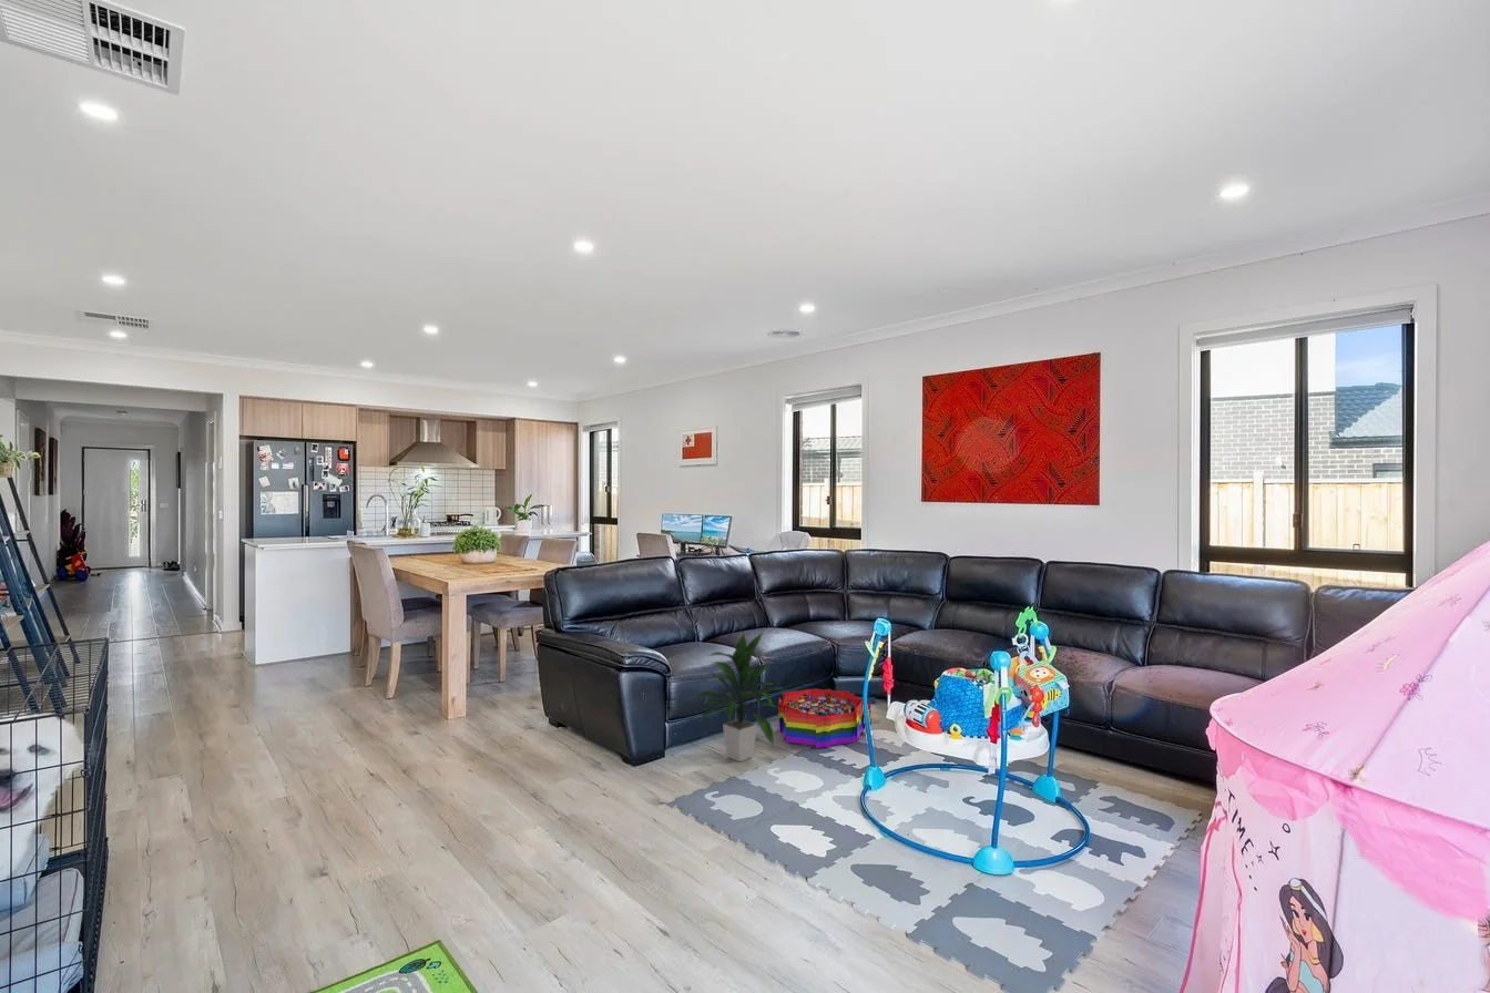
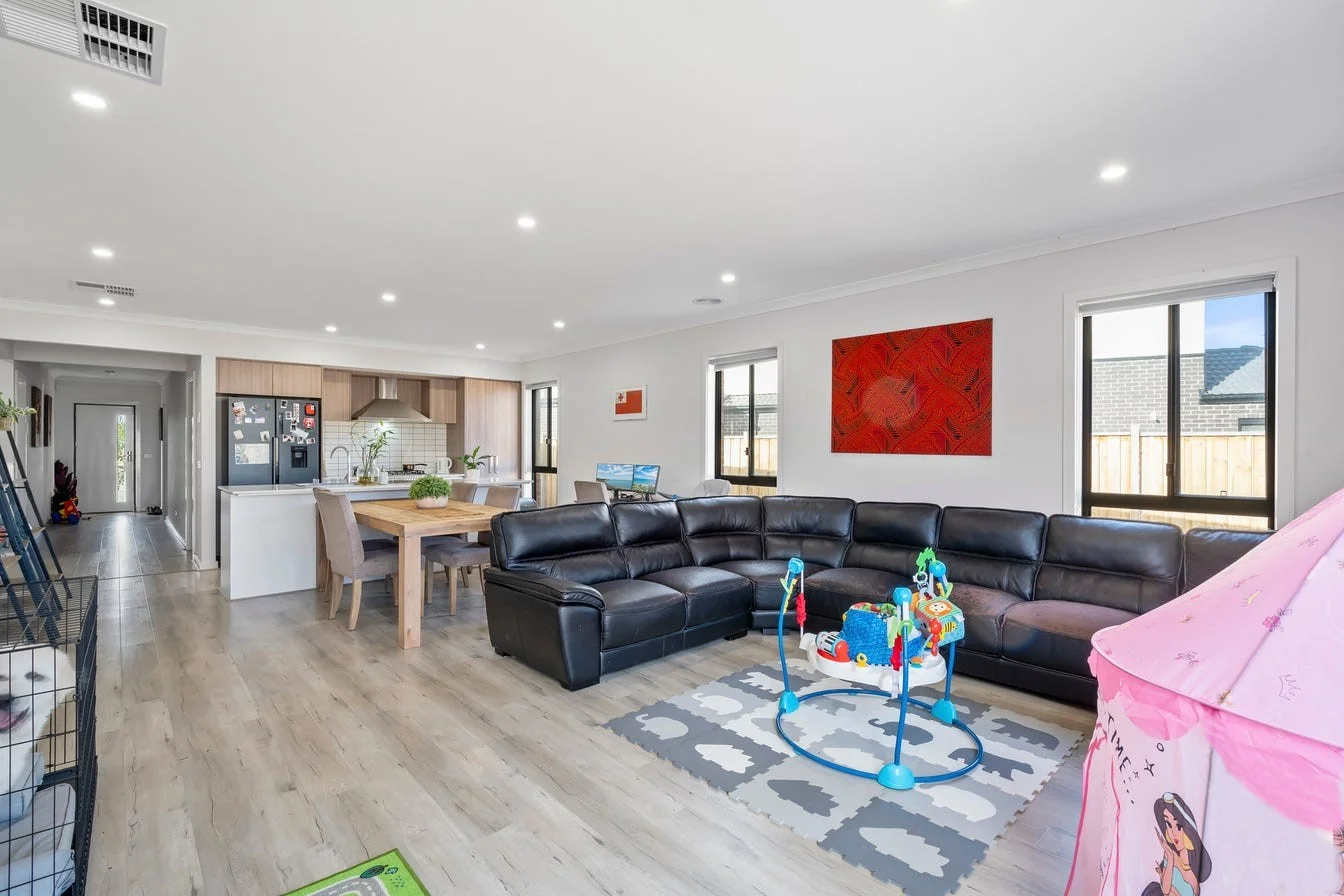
- indoor plant (741, 696)
- storage bin (820, 715)
